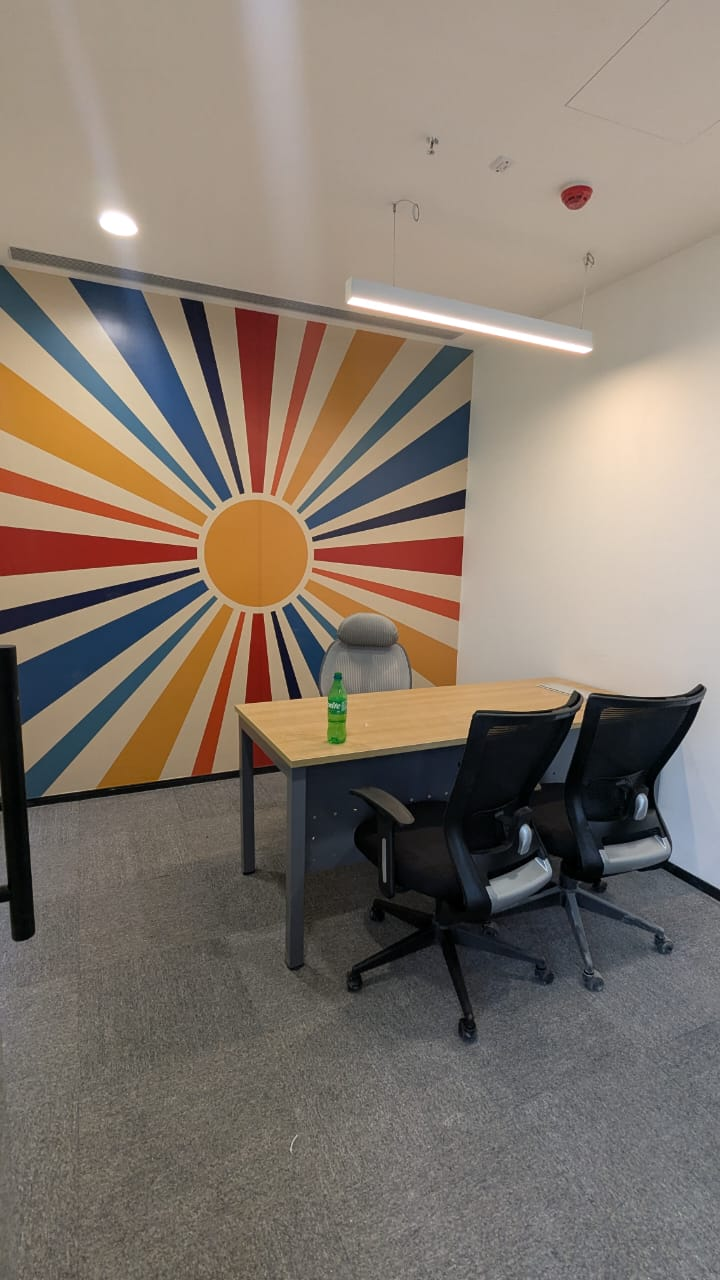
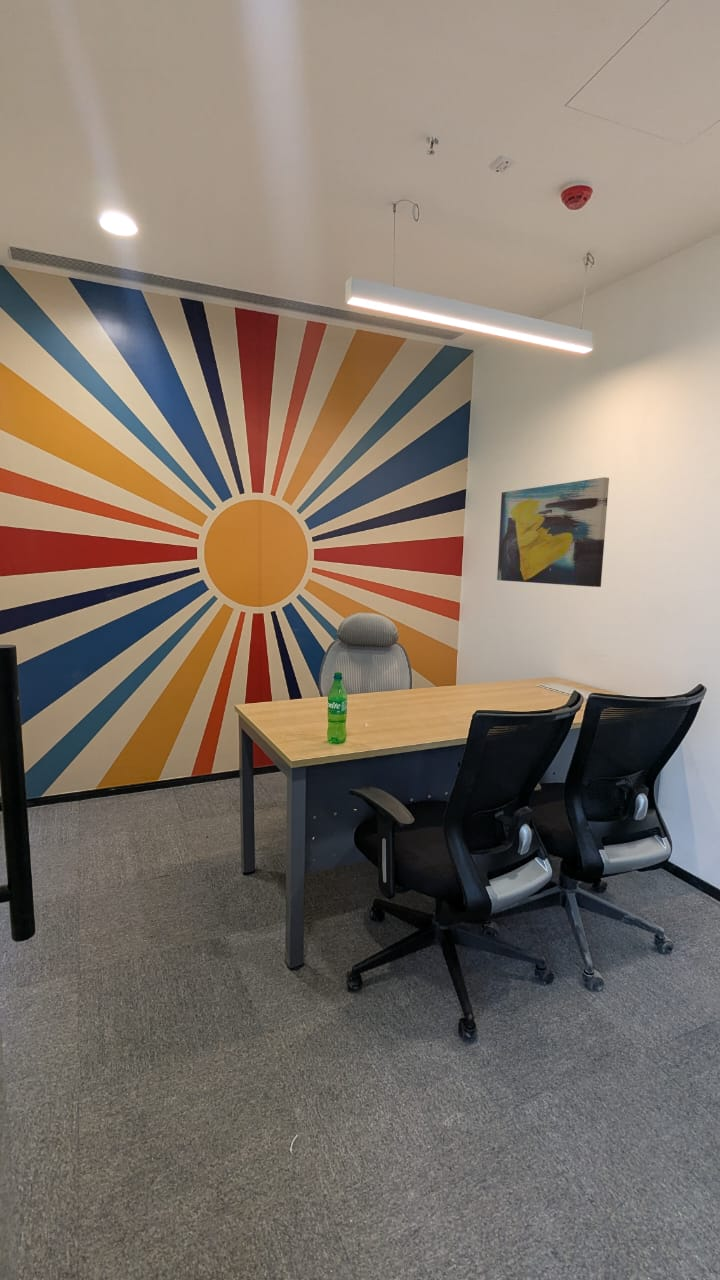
+ wall art (546, 535)
